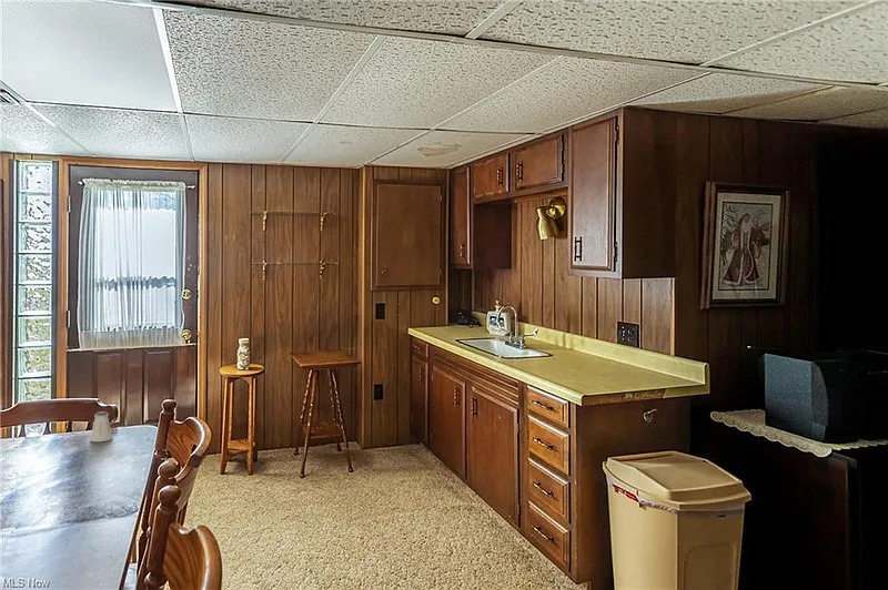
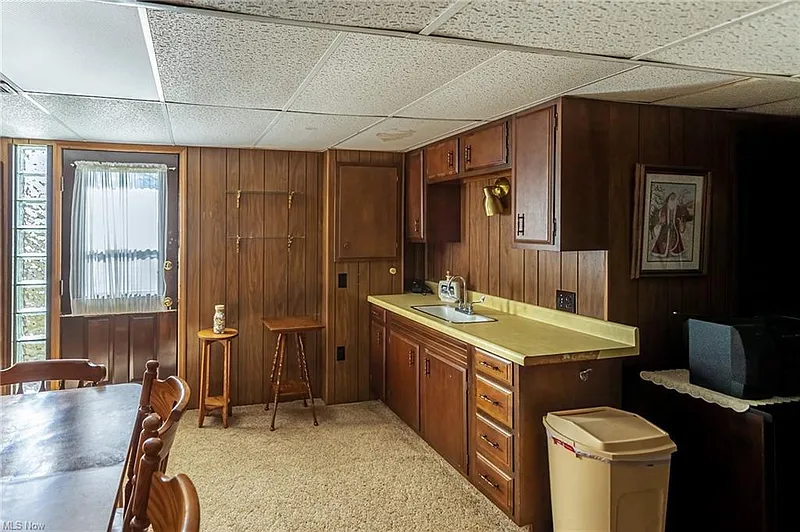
- saltshaker (101, 426)
